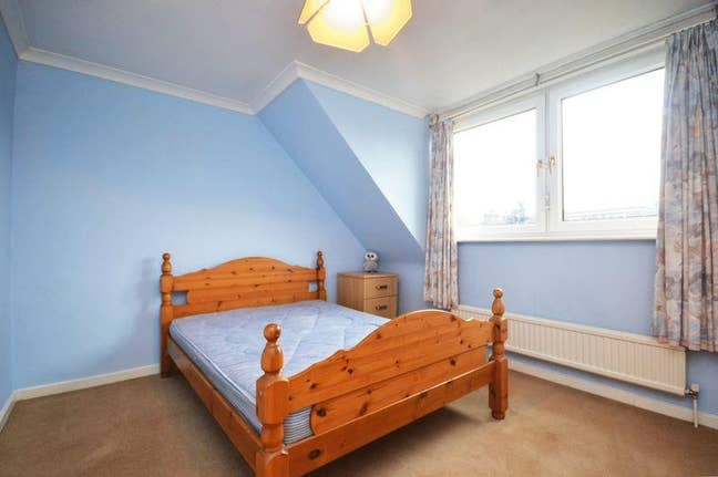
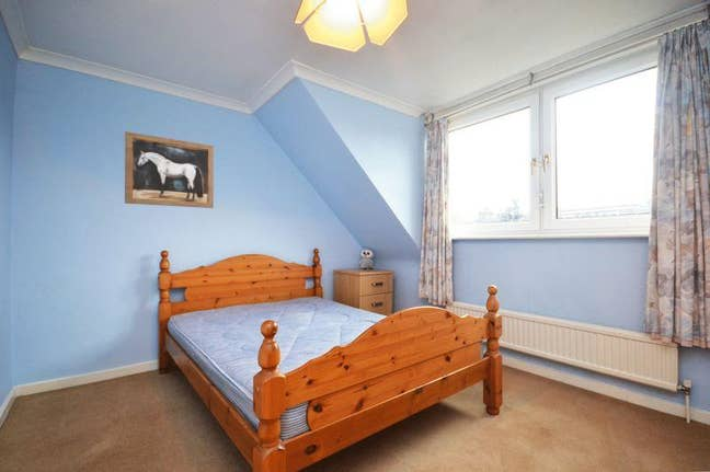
+ wall art (172, 172)
